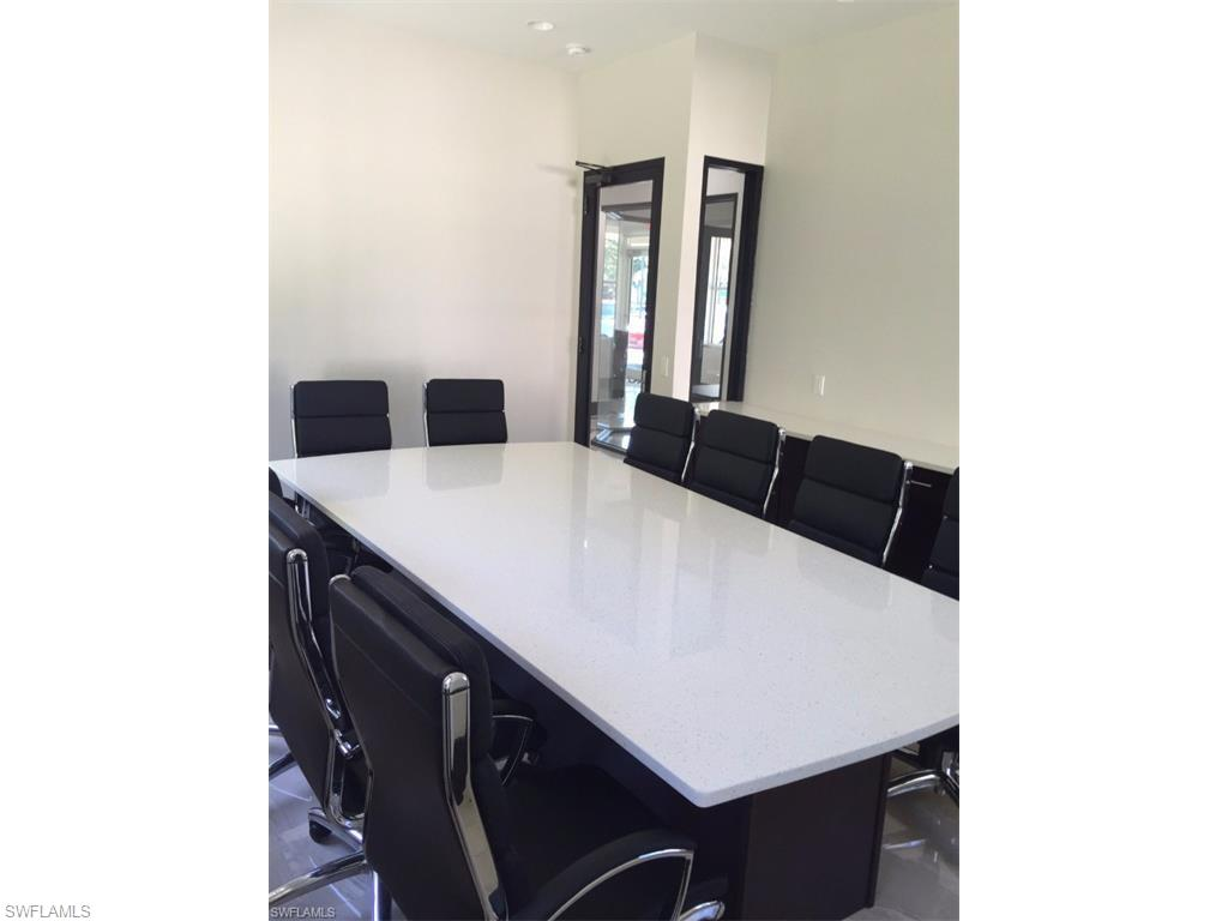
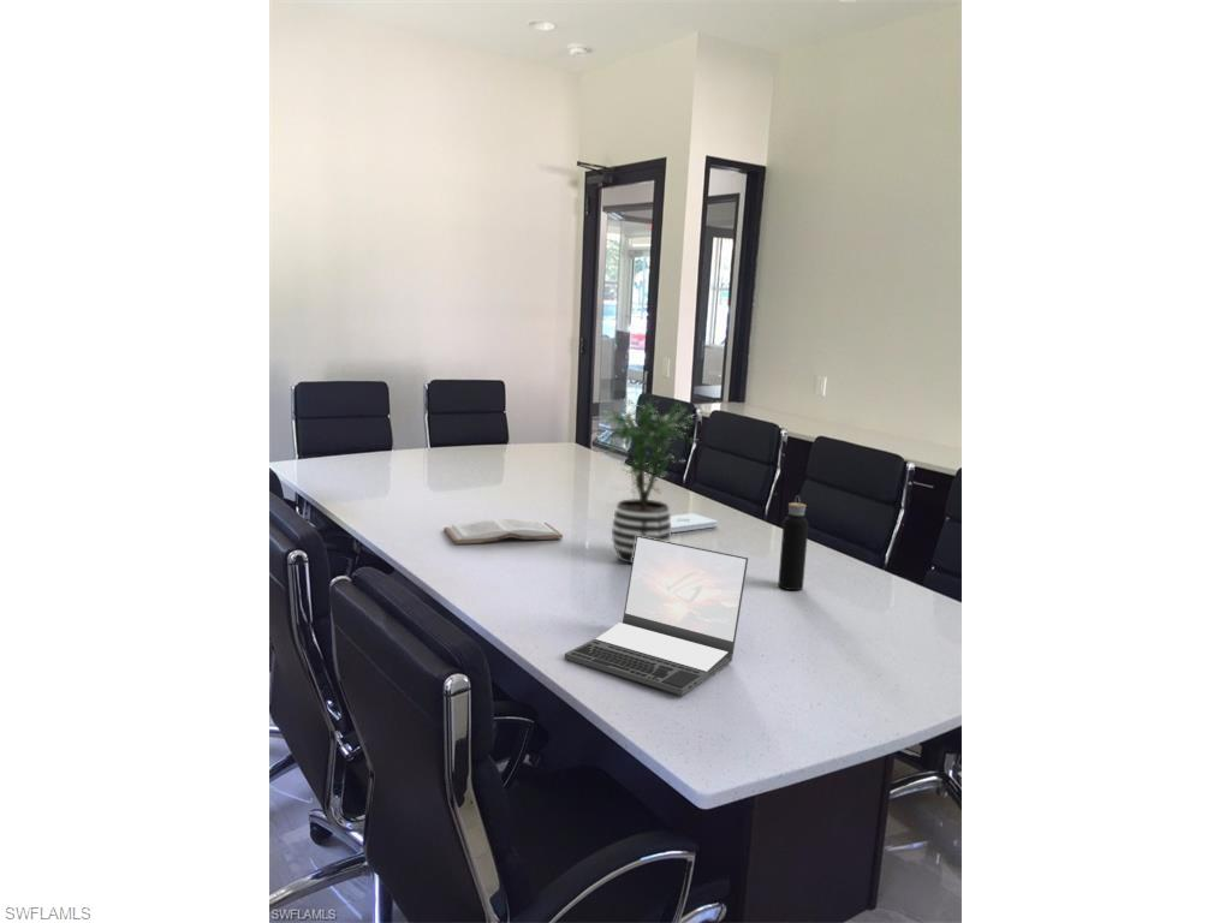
+ potted plant (642, 480)
+ notepad (680, 522)
+ water bottle (793, 541)
+ laptop (656, 607)
+ book (502, 529)
